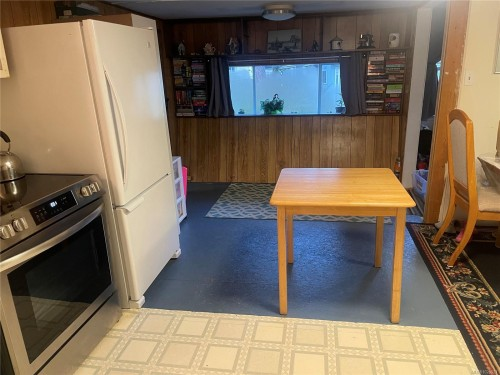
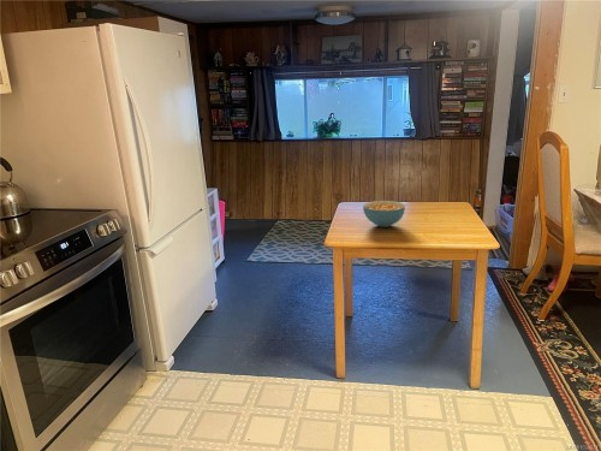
+ cereal bowl (383, 215)
